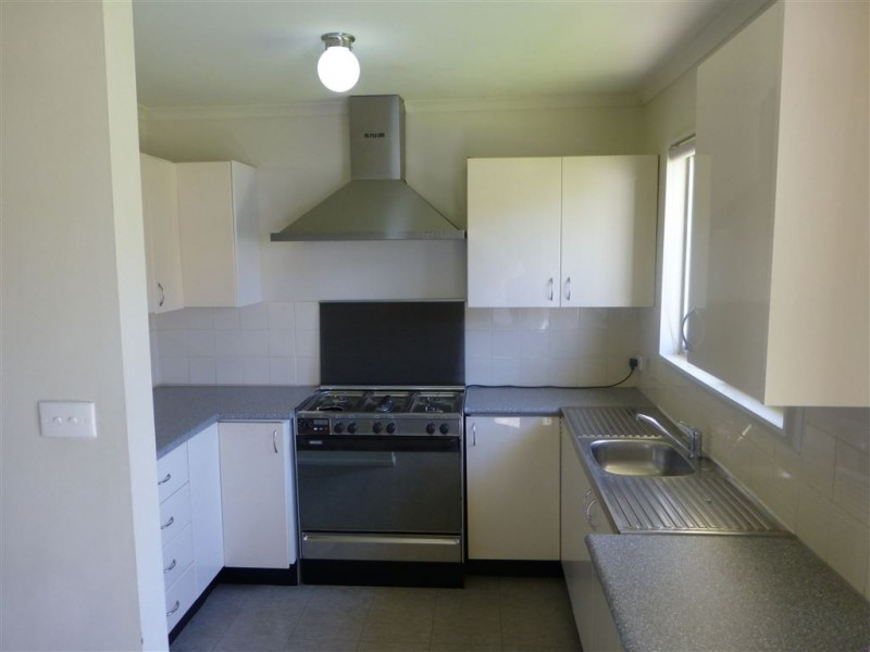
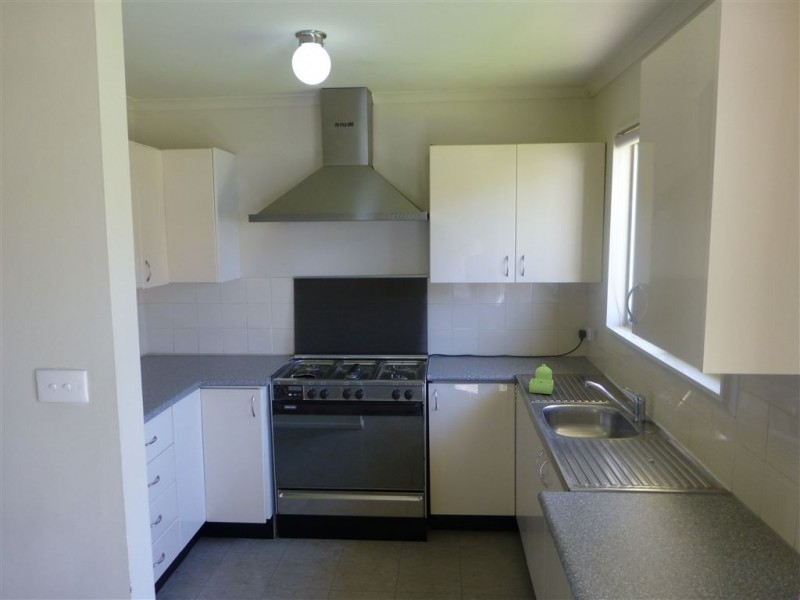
+ soap dispenser (542, 377)
